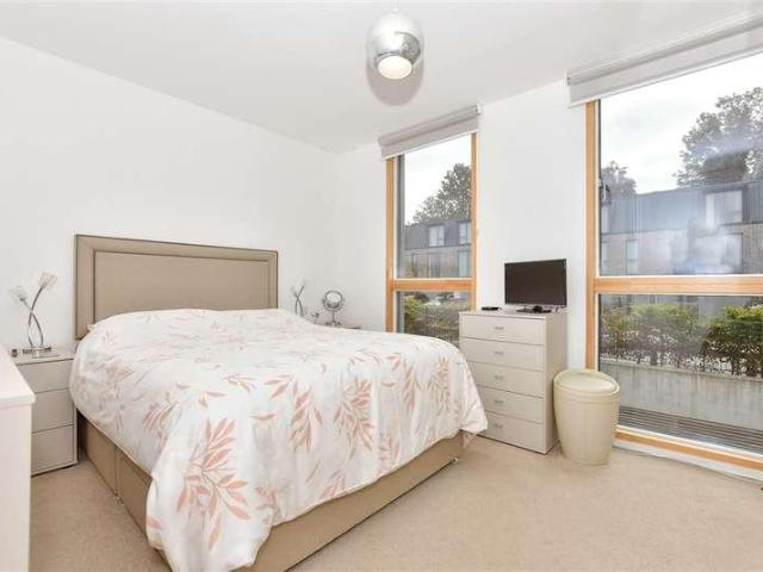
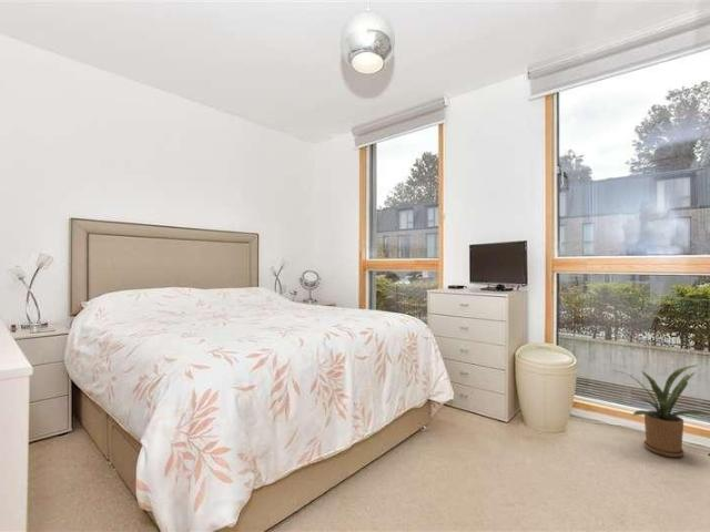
+ house plant (660, 405)
